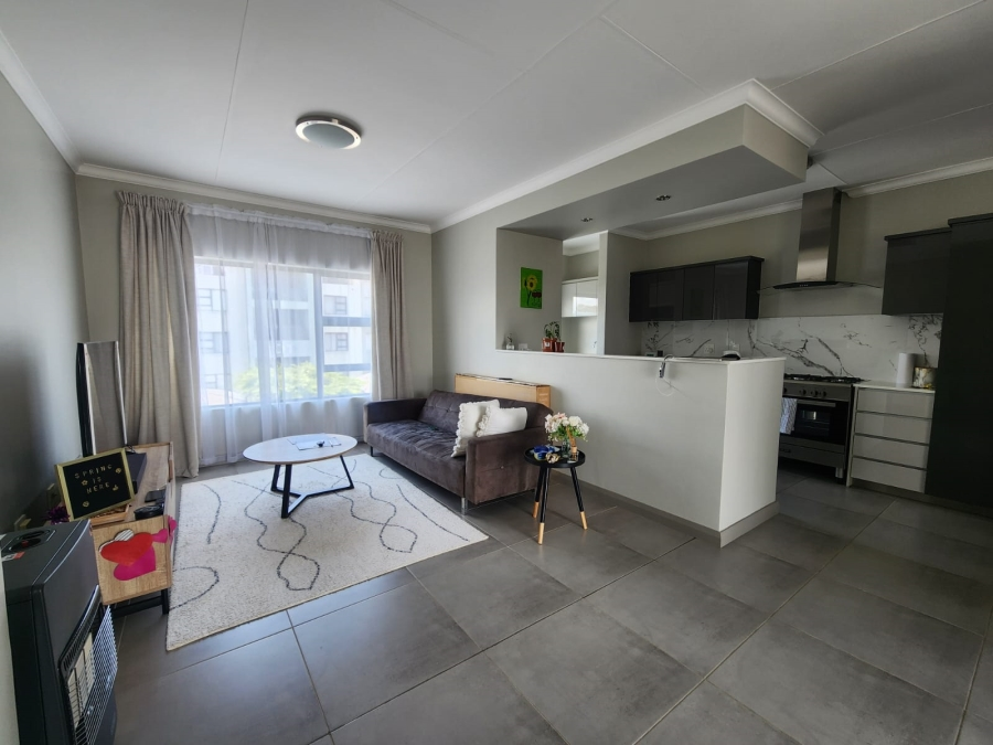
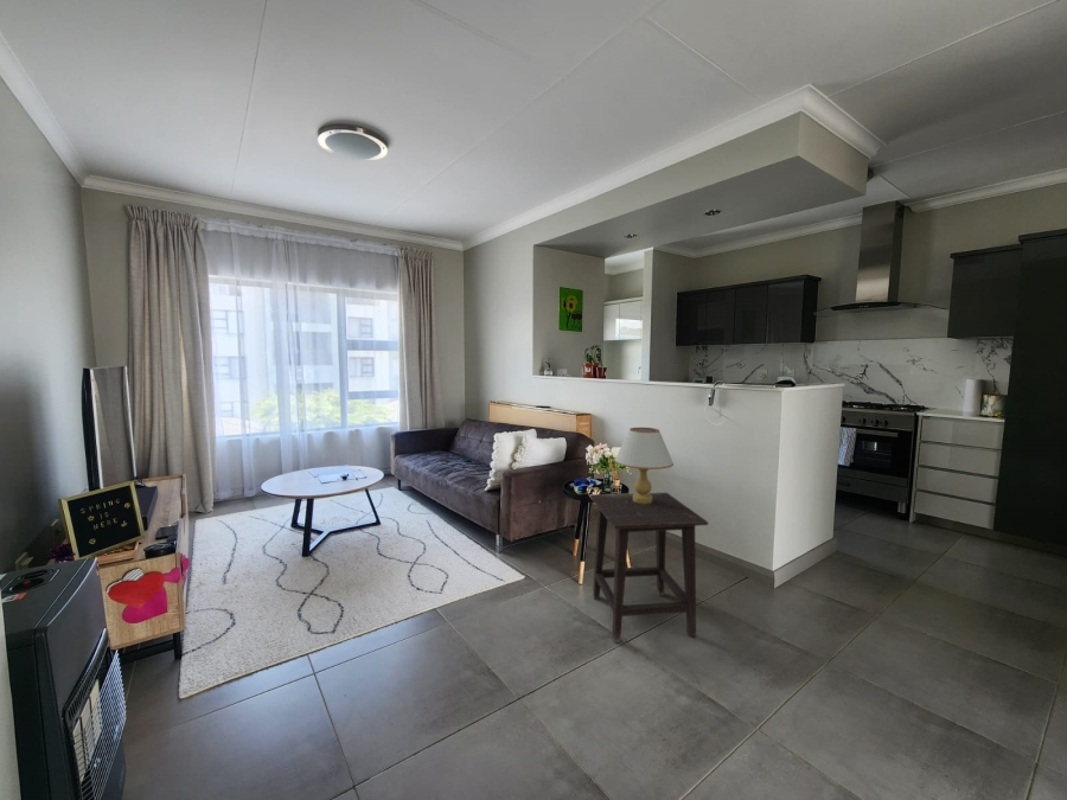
+ table lamp (643, 465)
+ side table (641, 568)
